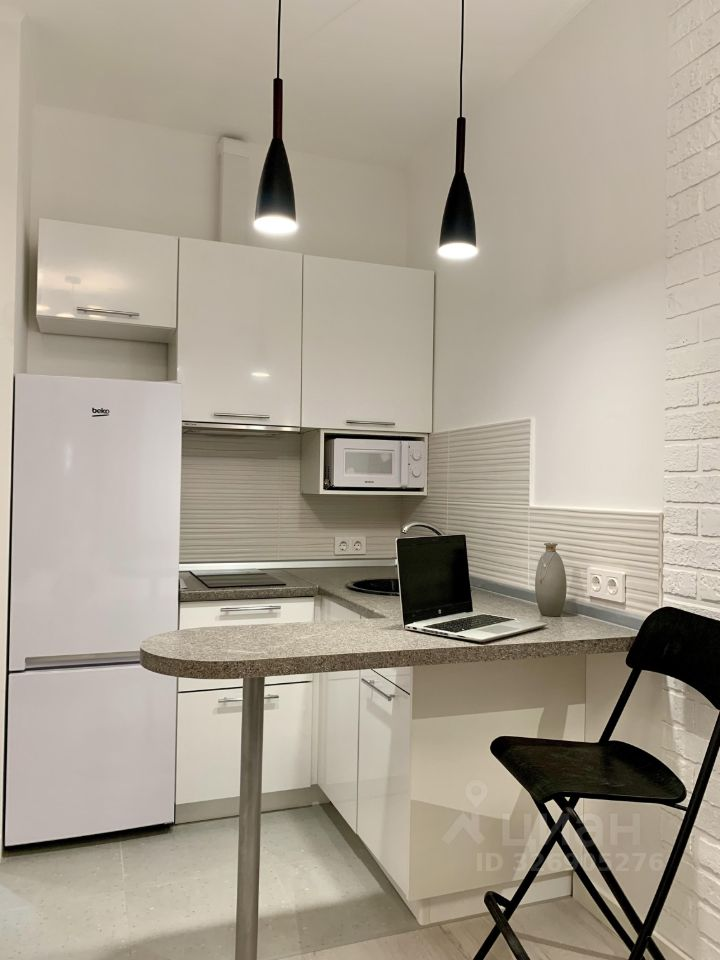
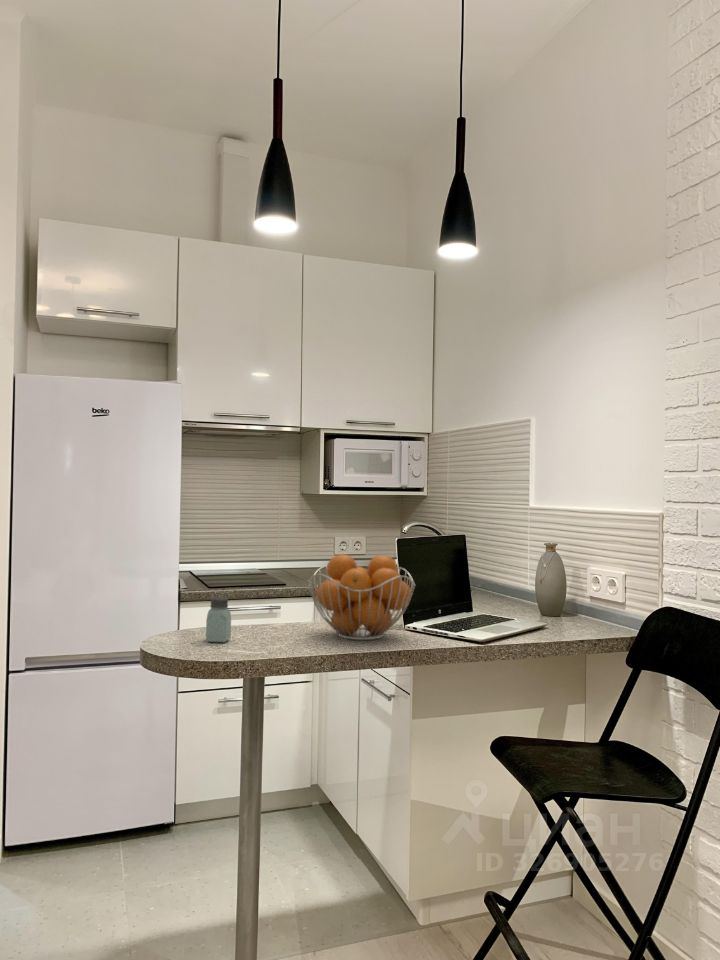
+ saltshaker (218, 619)
+ fruit basket (361, 595)
